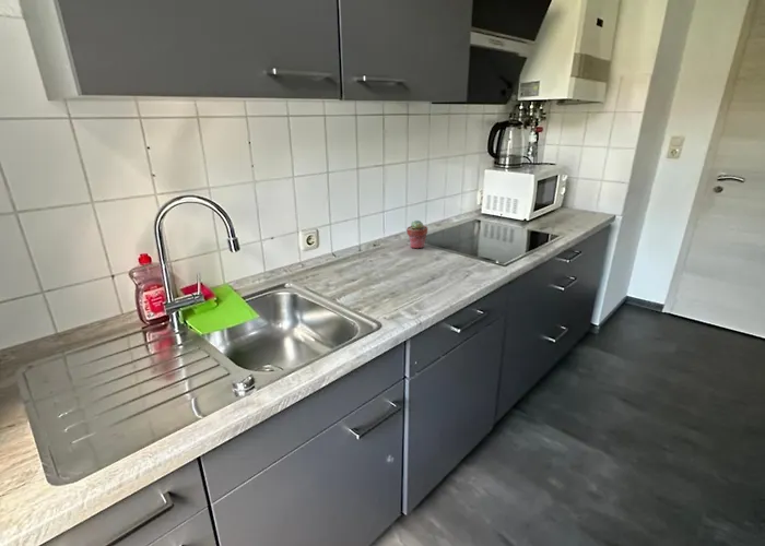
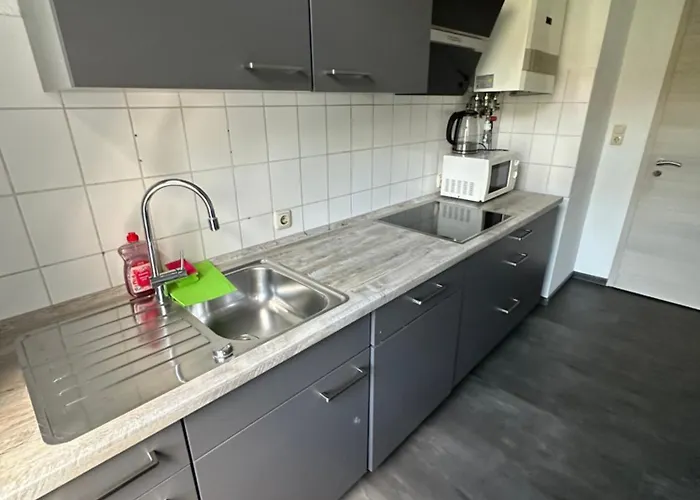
- potted succulent (416, 233)
